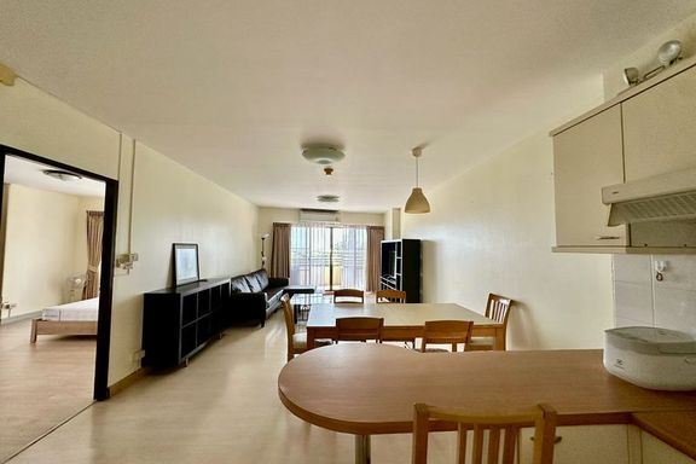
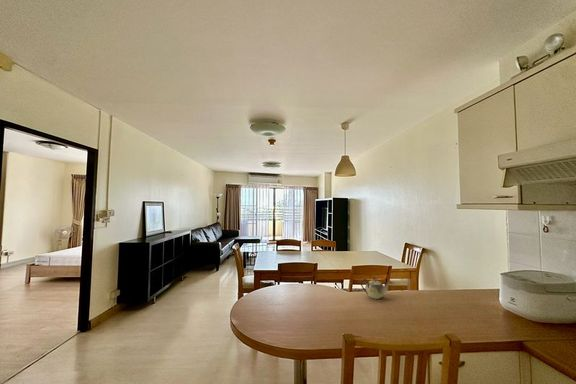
+ teapot (376, 287)
